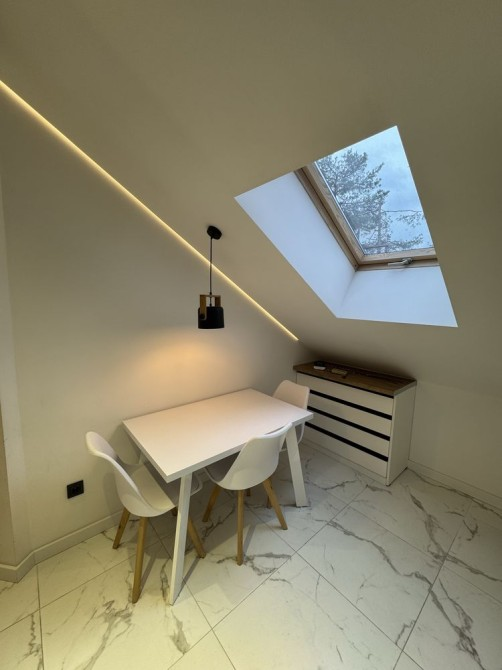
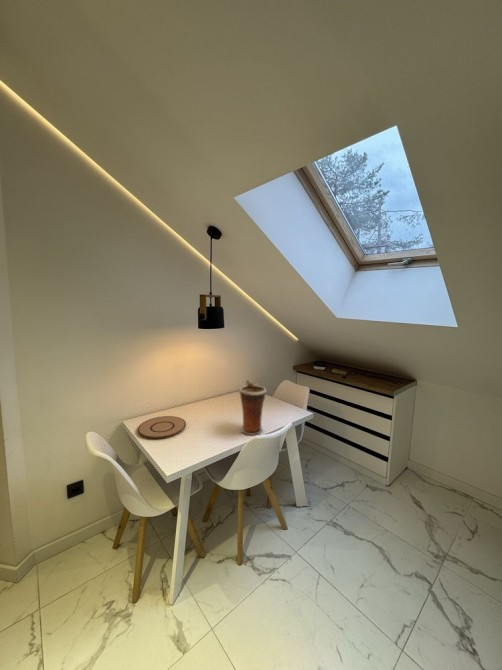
+ plate (162, 426)
+ vase (252, 406)
